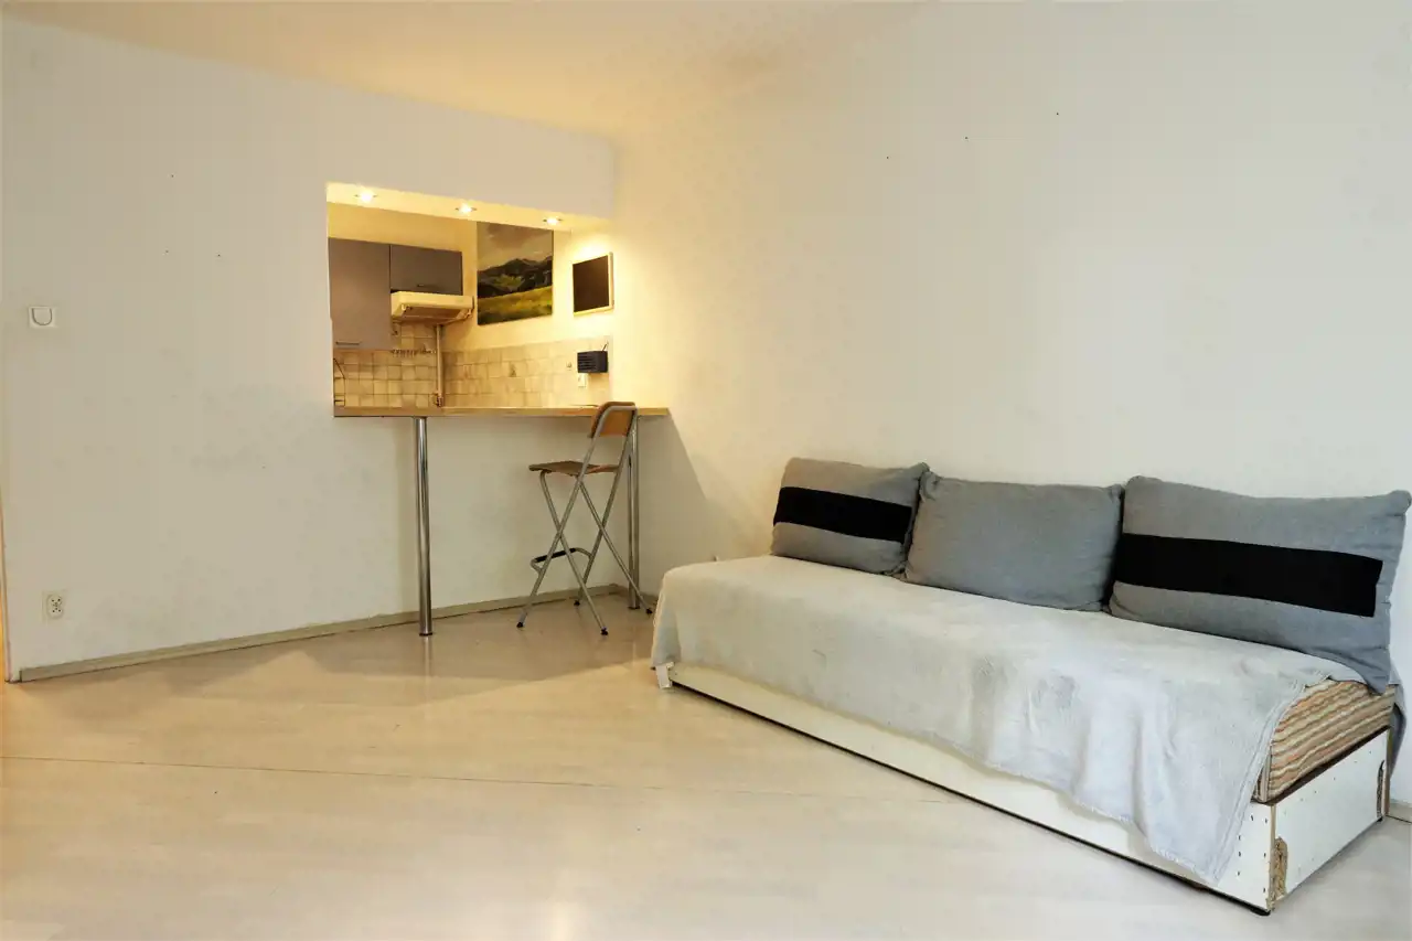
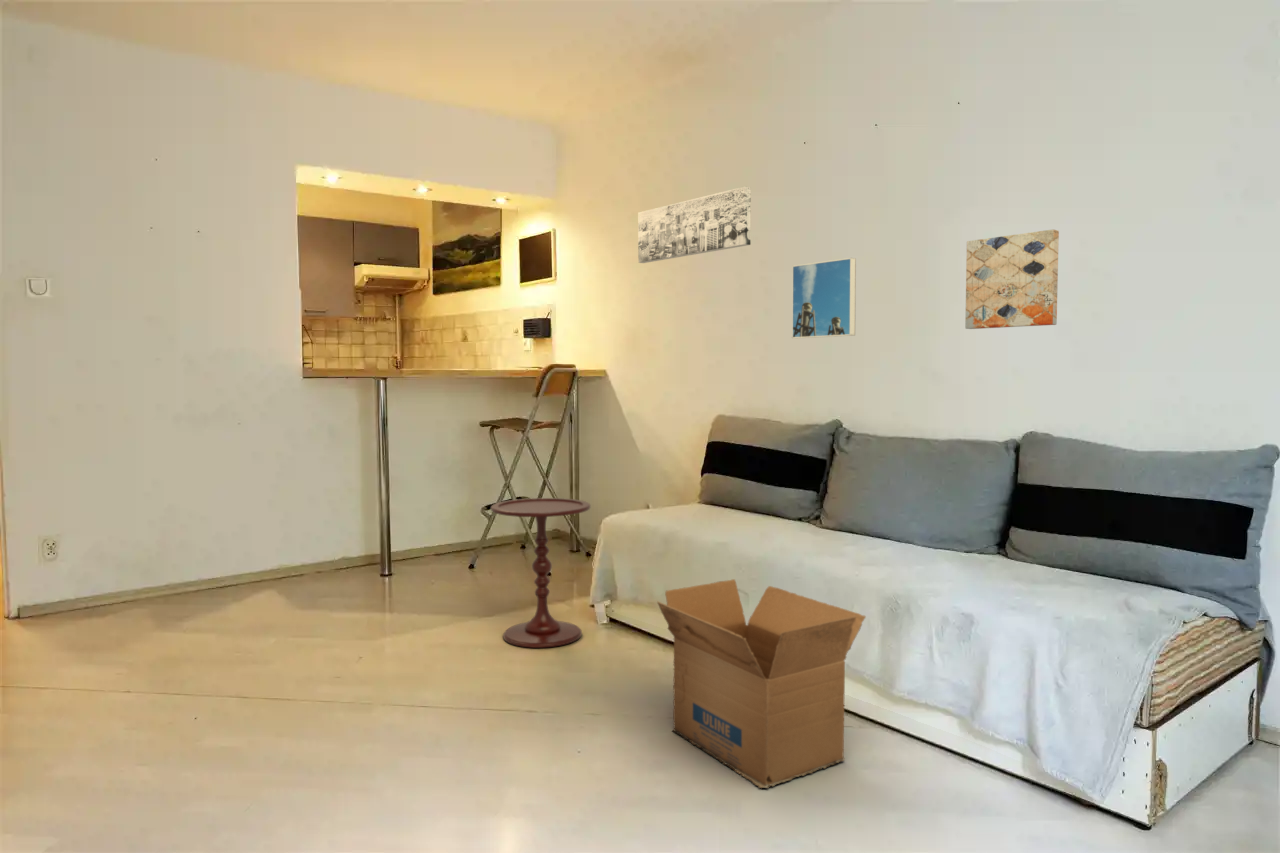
+ wall art (690, 227)
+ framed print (822, 299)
+ cardboard box (755, 673)
+ side table (541, 570)
+ wall art (1010, 281)
